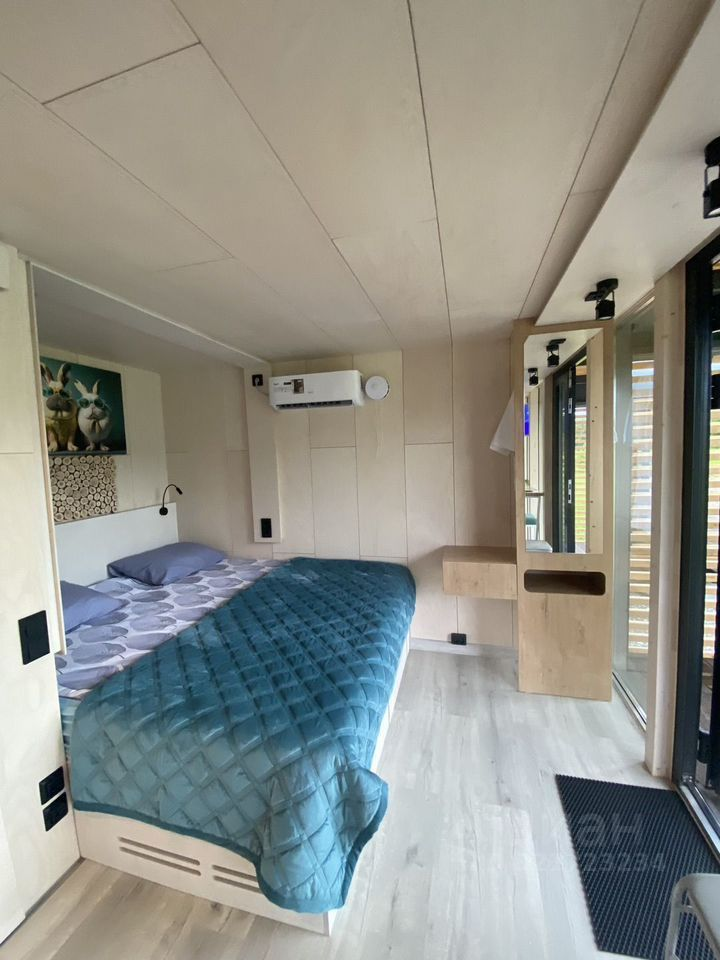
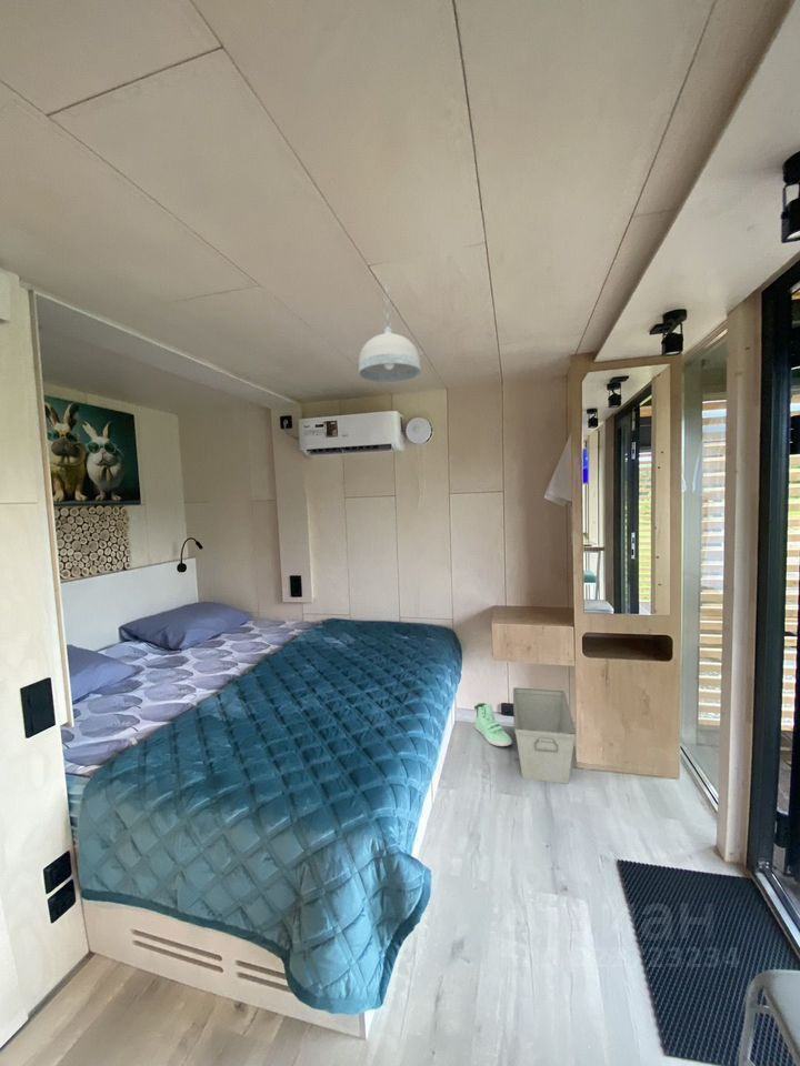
+ sneaker (492, 722)
+ storage bin (541, 731)
+ pendant light (388, 330)
